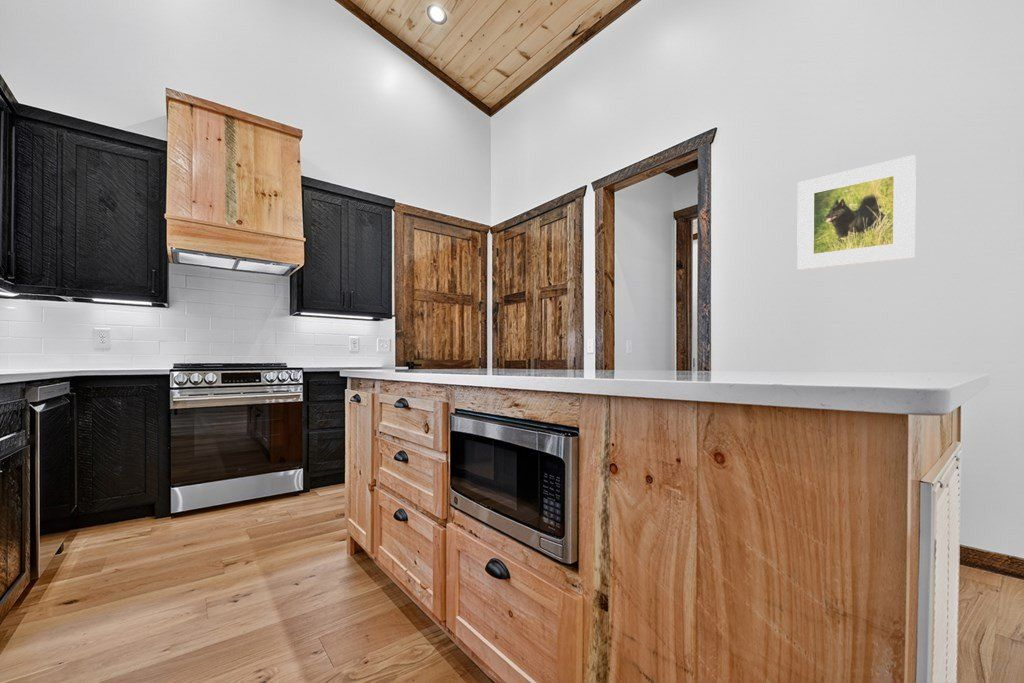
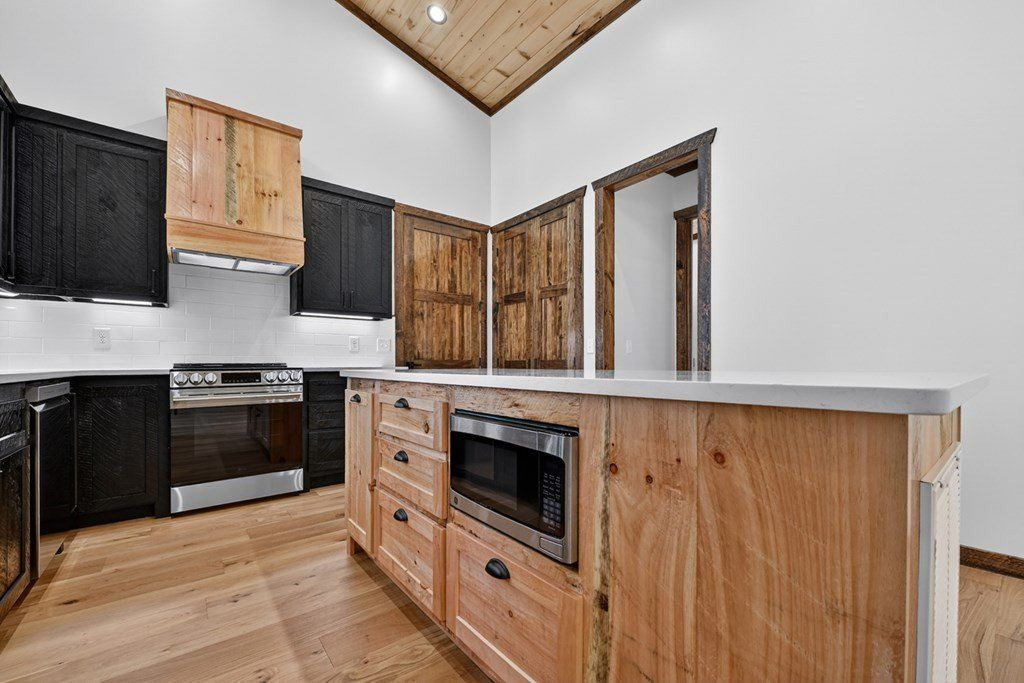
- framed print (851, 217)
